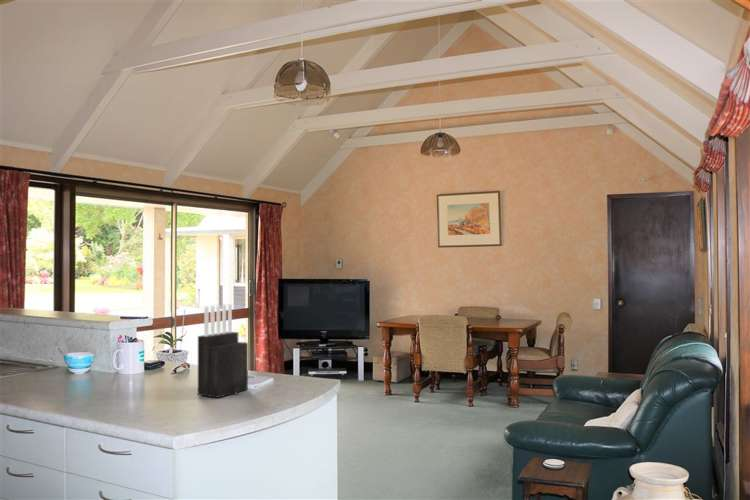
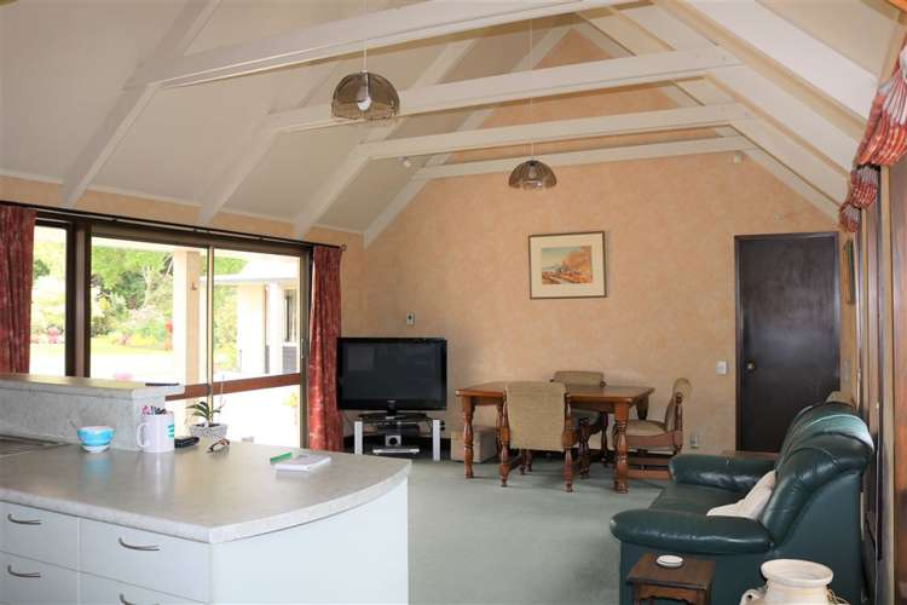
- knife block (225, 349)
